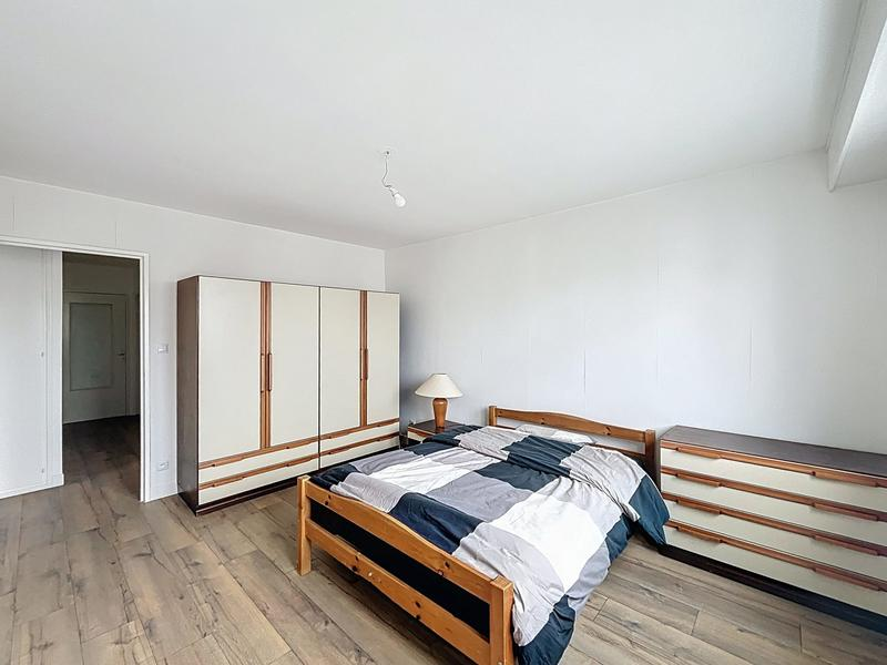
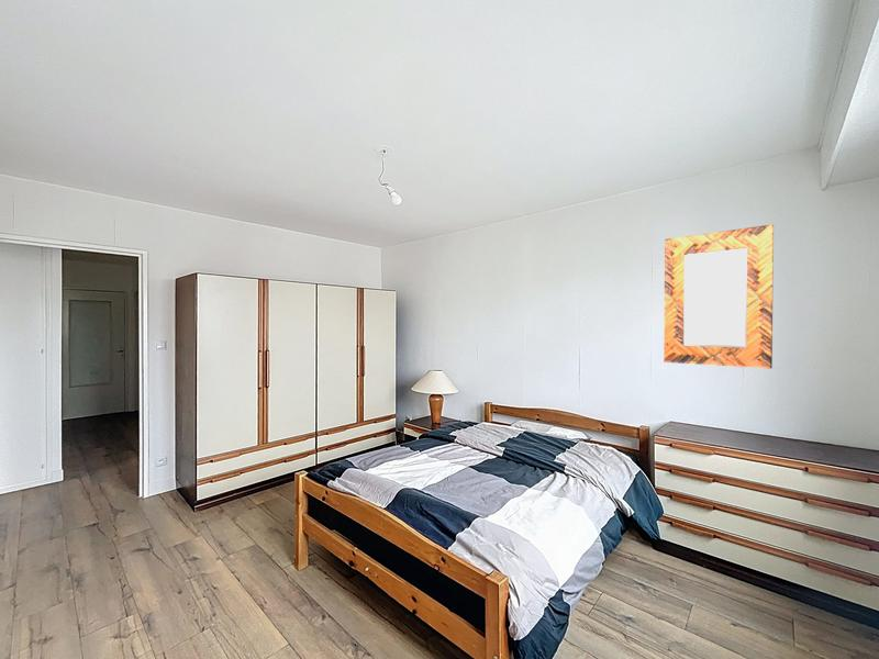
+ home mirror (714, 299)
